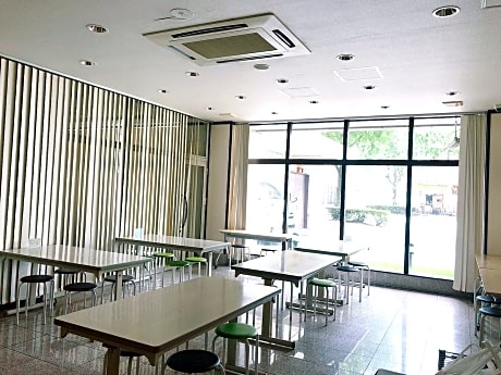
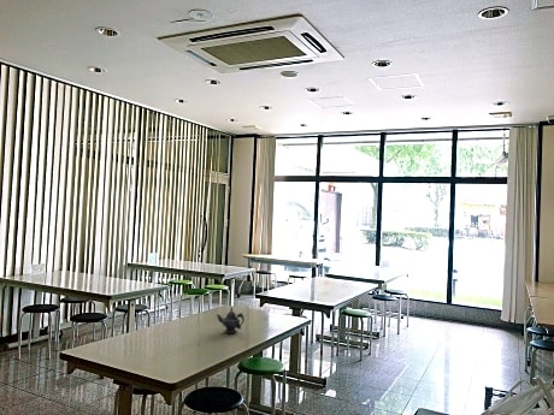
+ teapot (229, 319)
